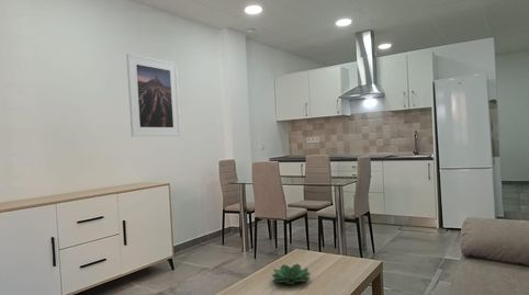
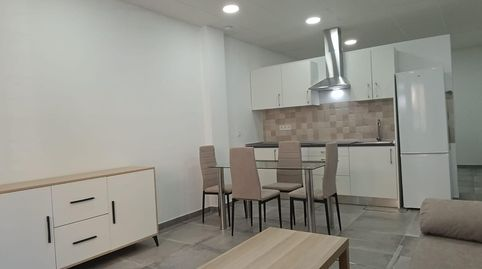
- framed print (155, 97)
- succulent plant (291, 273)
